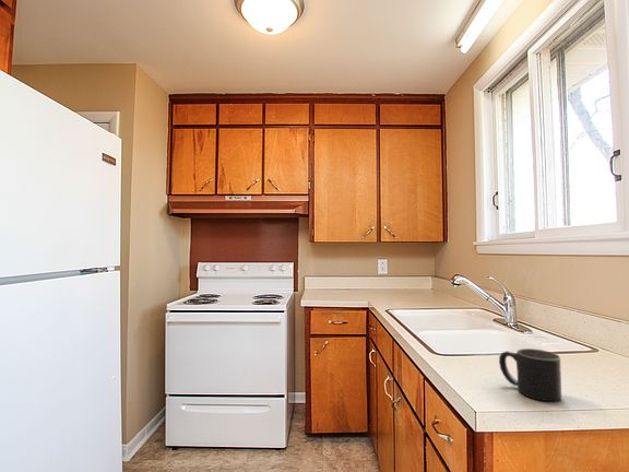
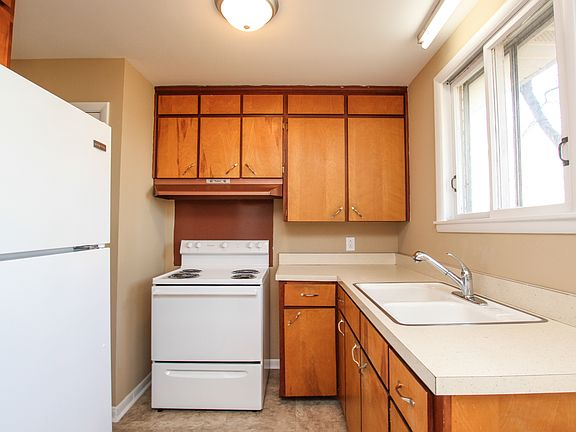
- mug (527, 370)
